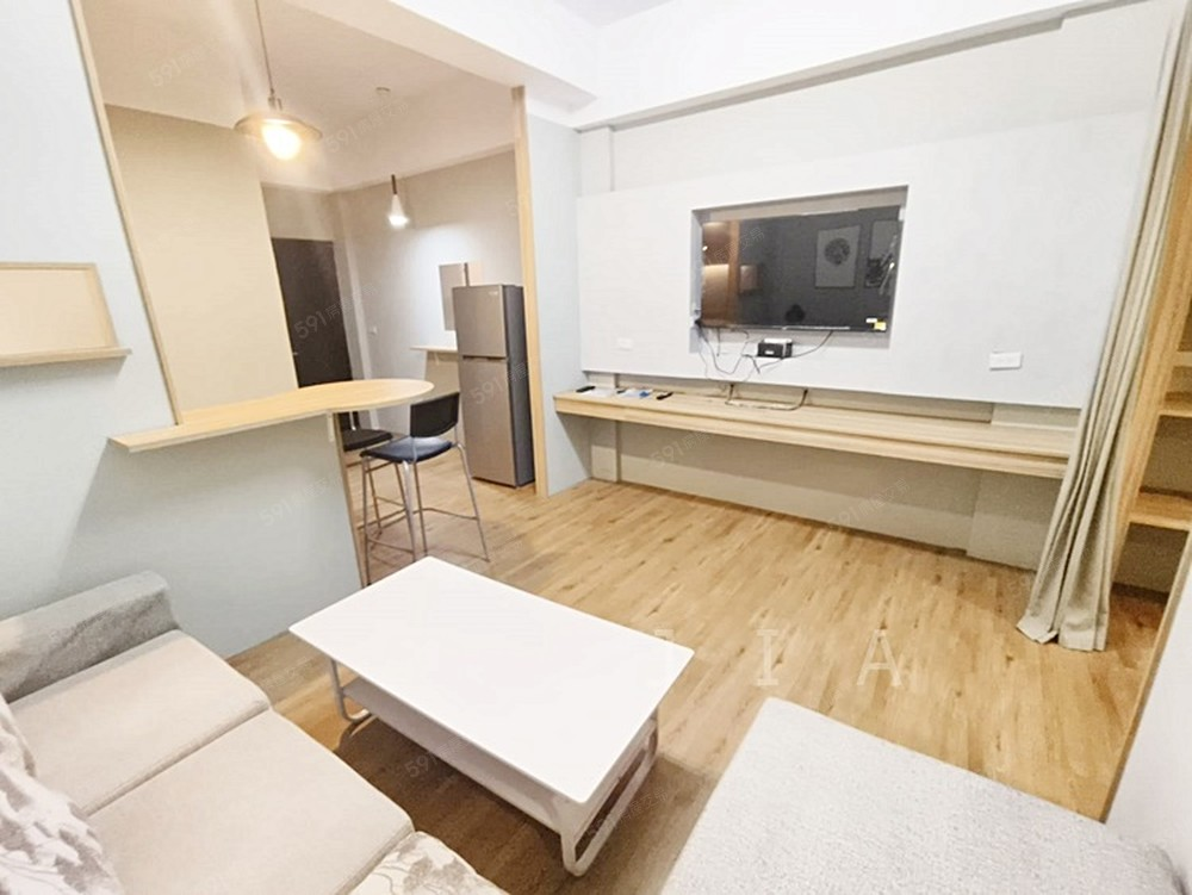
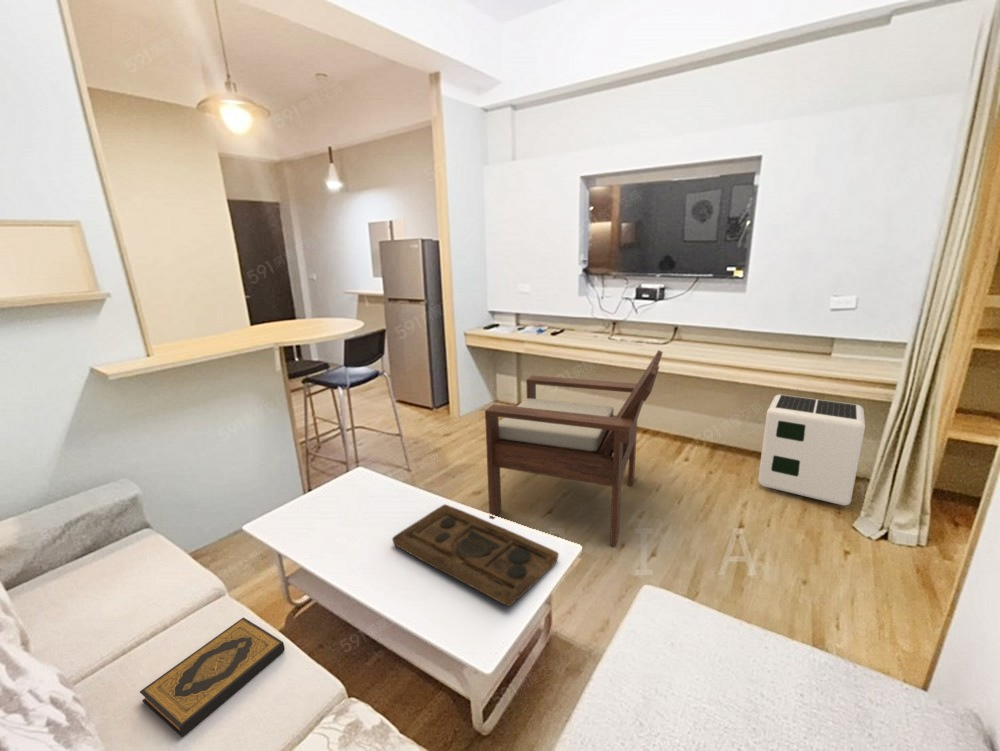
+ hardback book (216, 669)
+ chair (578, 430)
+ air purifier (809, 447)
+ decorative tray (472, 547)
